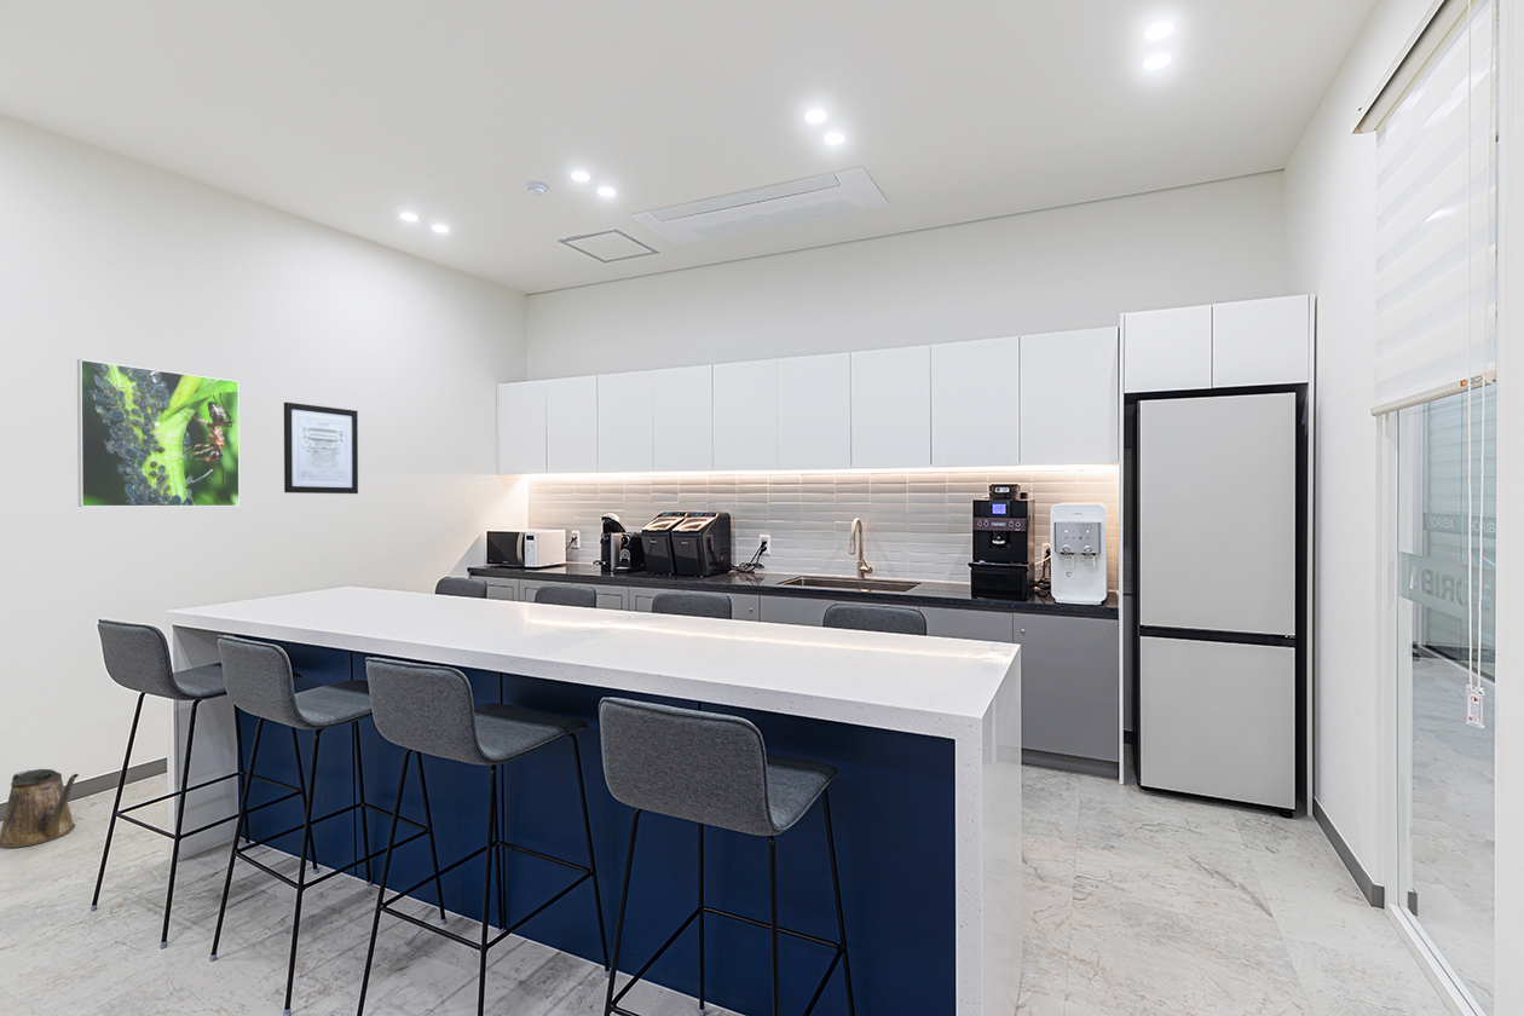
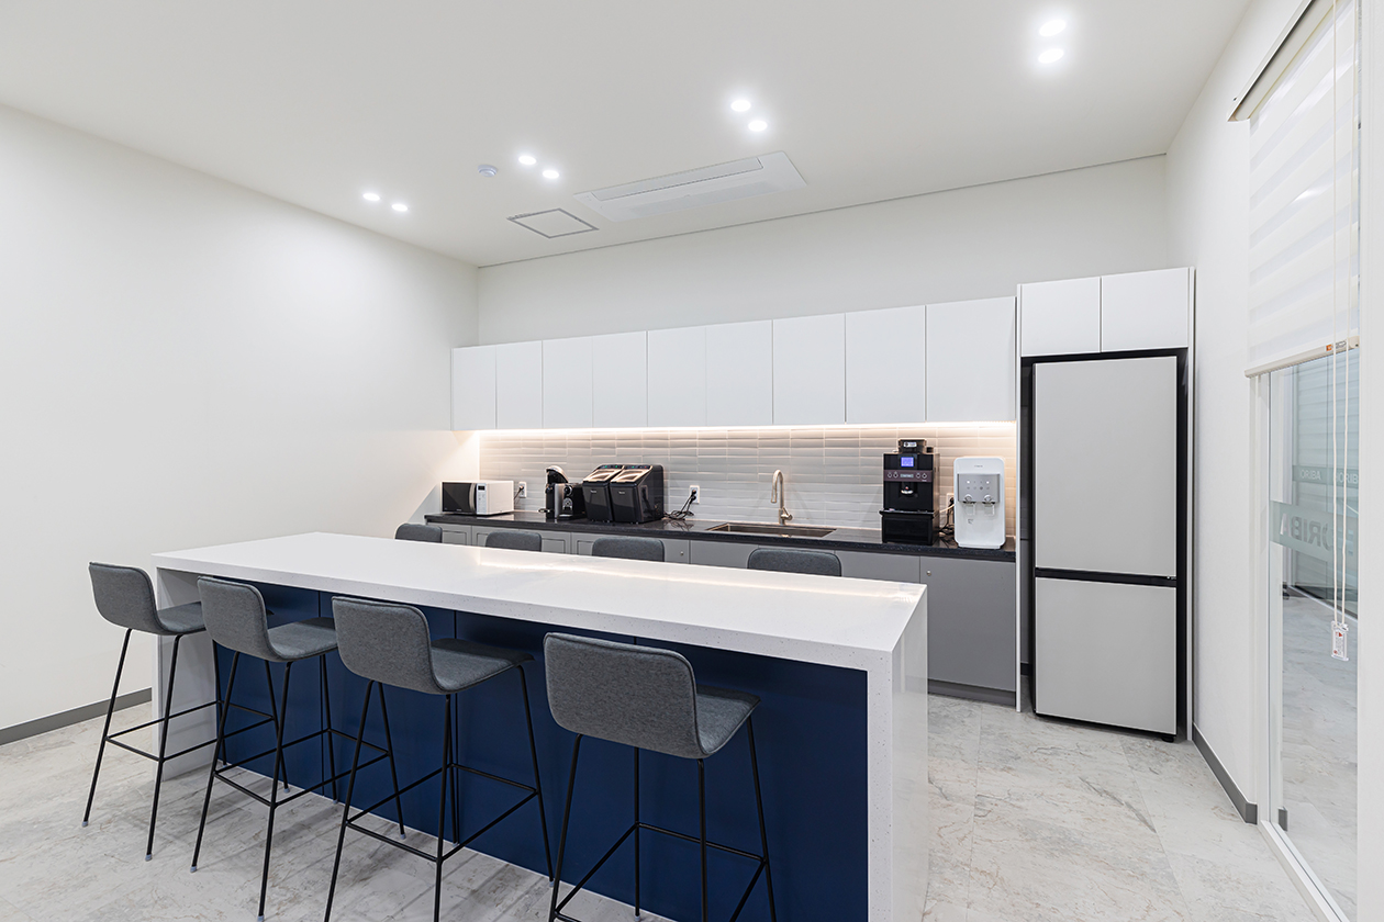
- watering can (45, 801)
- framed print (164, 438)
- wall art (322, 450)
